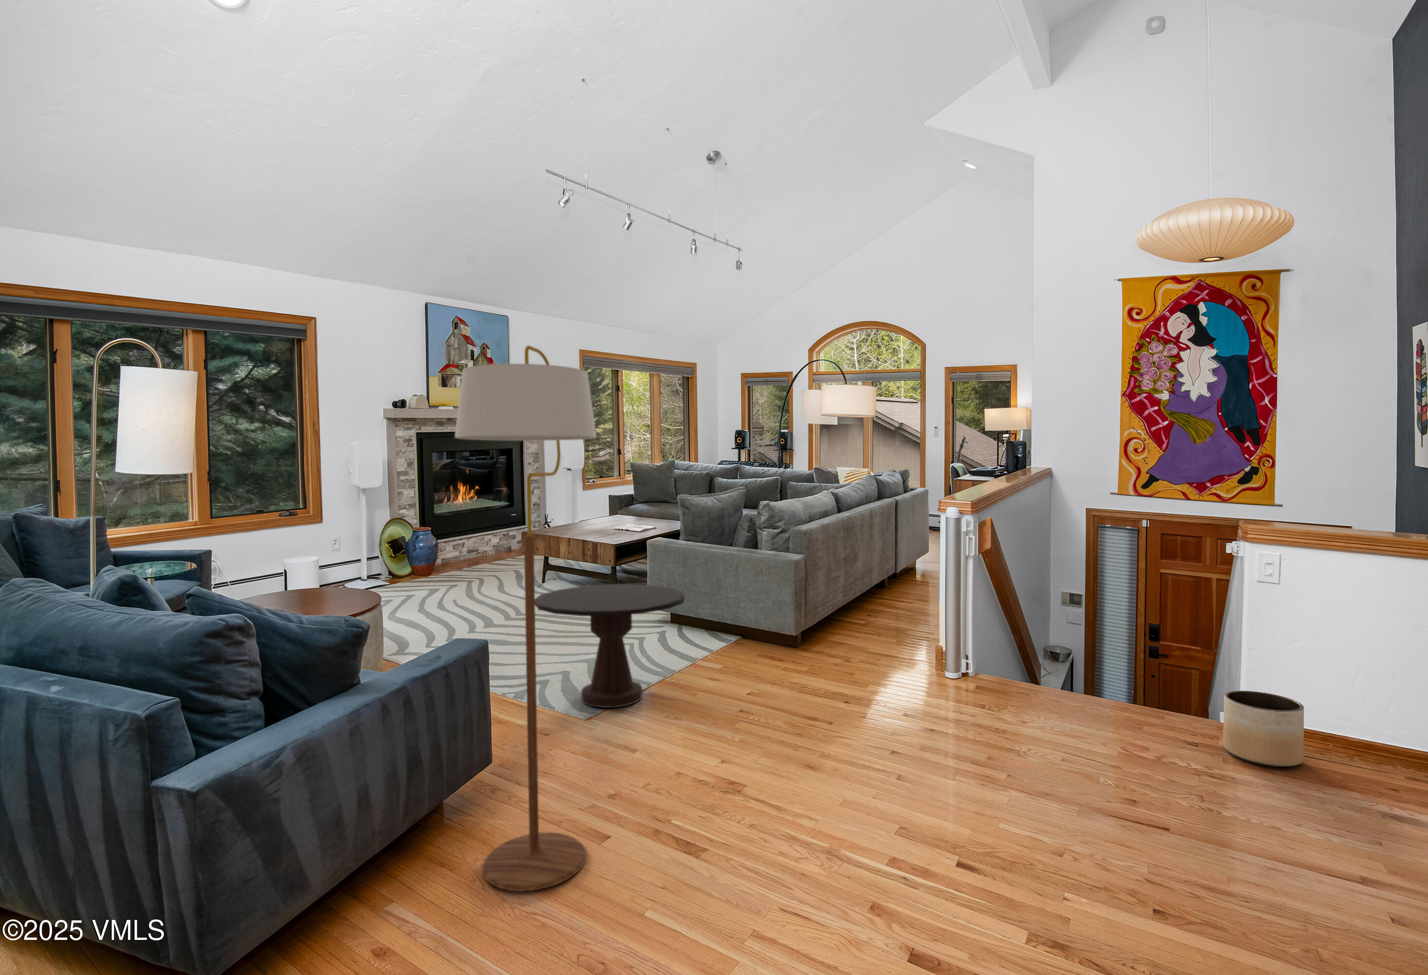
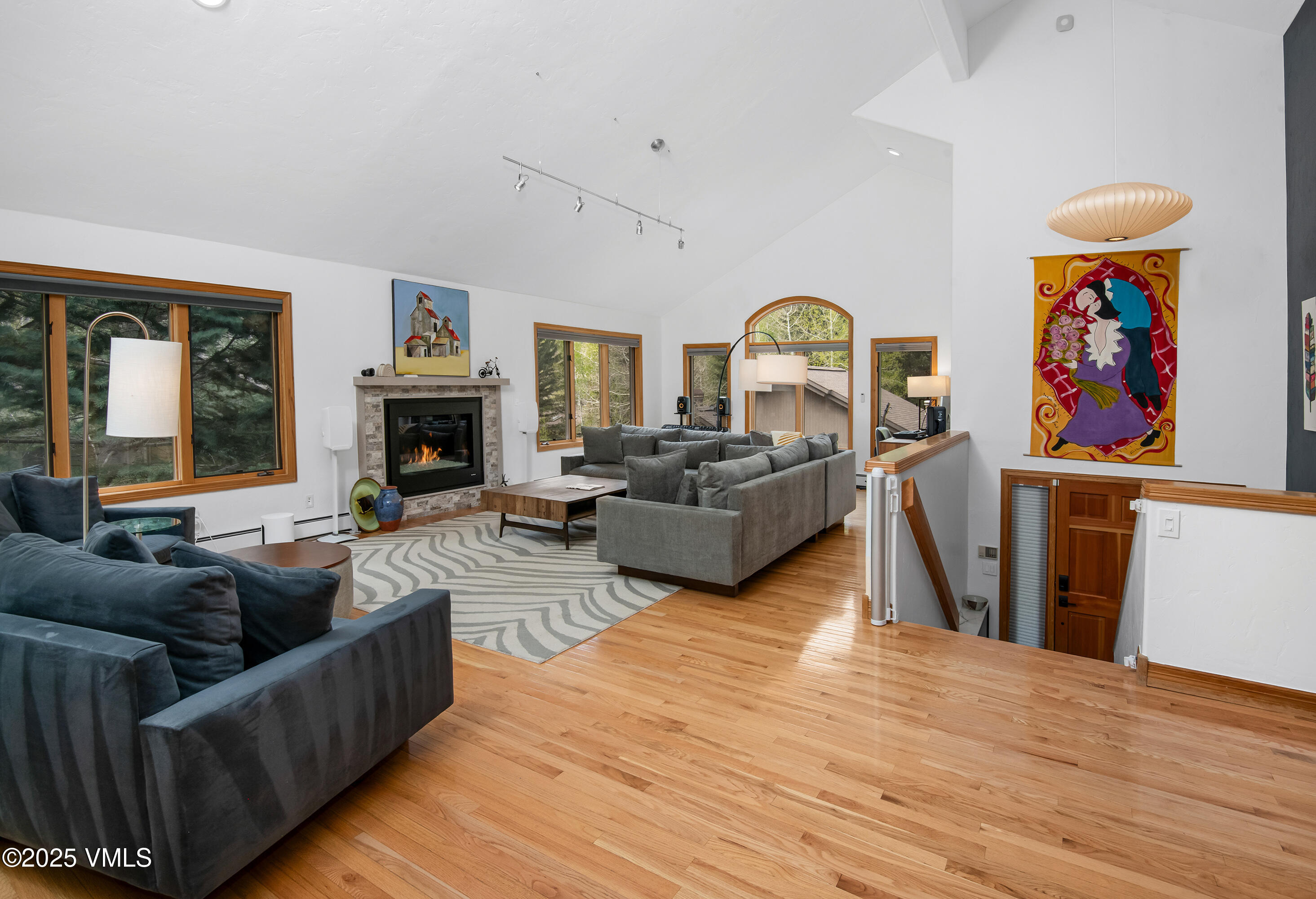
- side table (611, 646)
- planter (1262, 728)
- floor lamp (534, 603)
